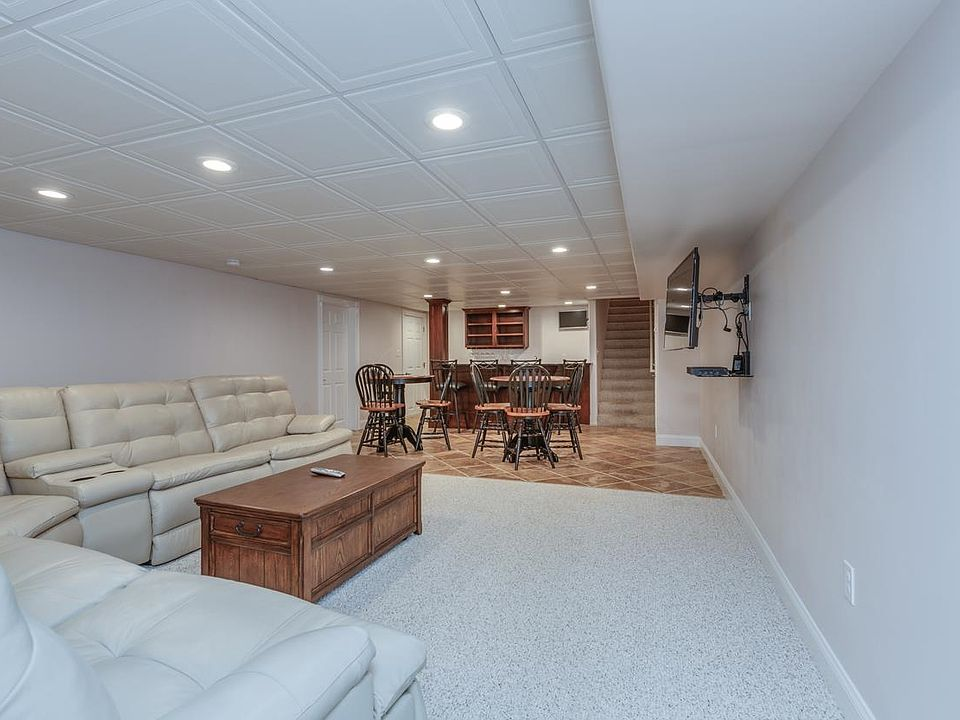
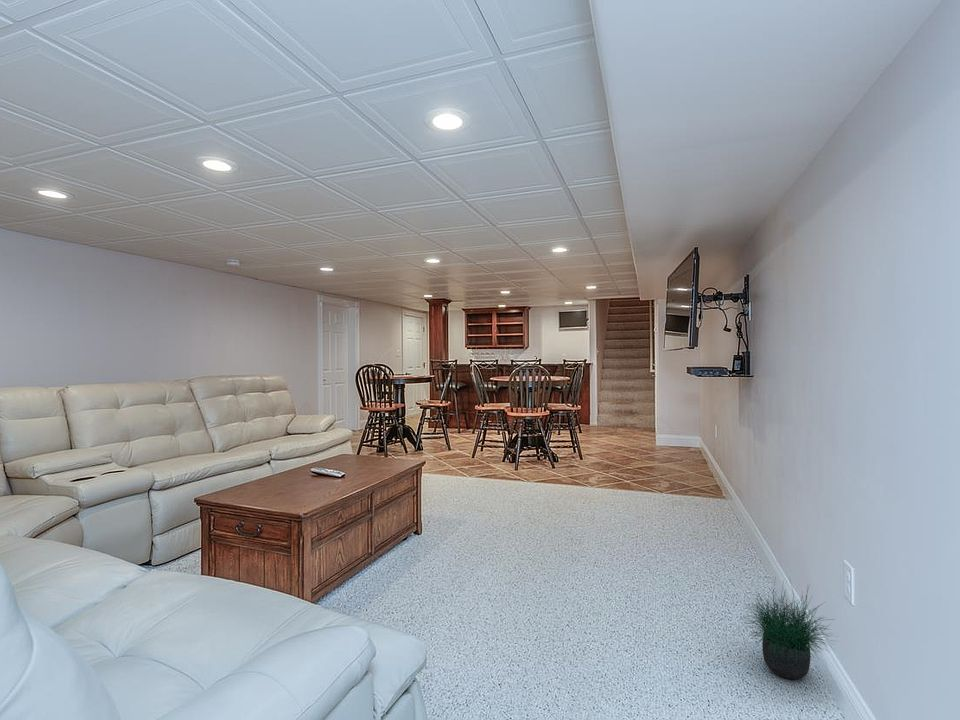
+ potted plant (785, 624)
